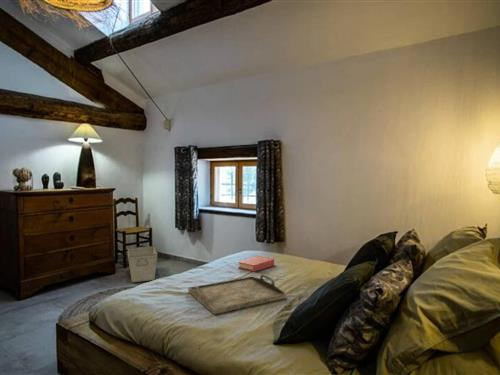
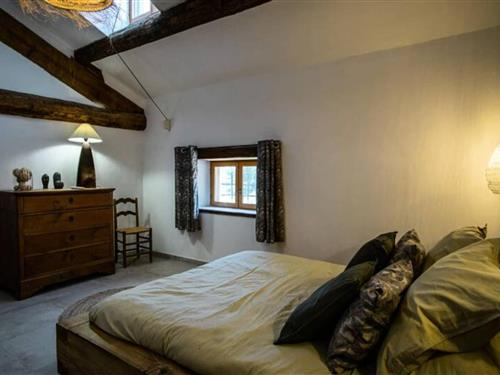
- storage bin (142, 262)
- serving tray (235, 288)
- book (256, 263)
